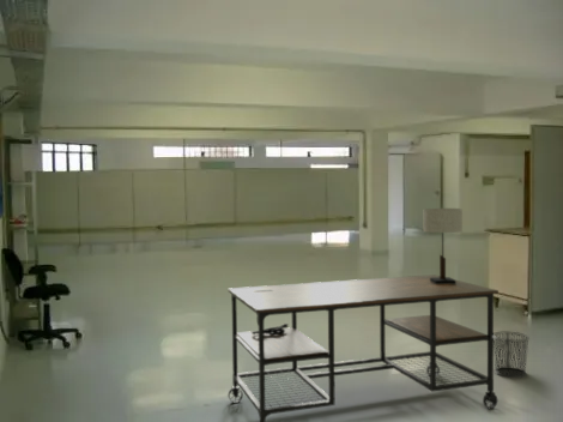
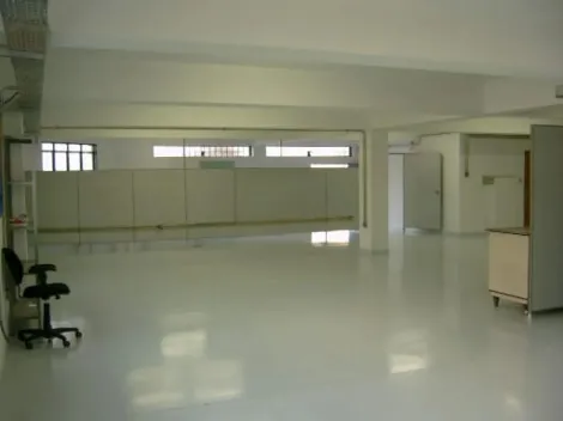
- waste bin (510, 354)
- table lamp (442, 245)
- desk (364, 358)
